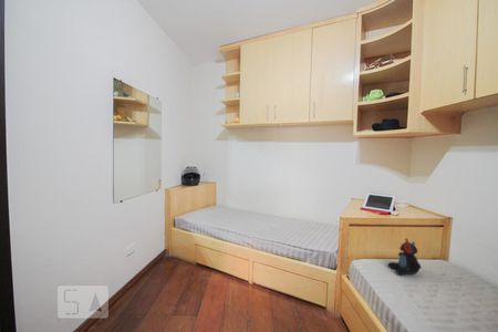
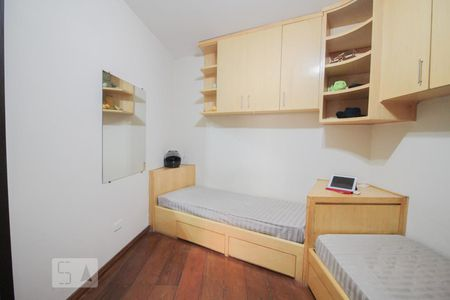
- teddy bear (404, 256)
